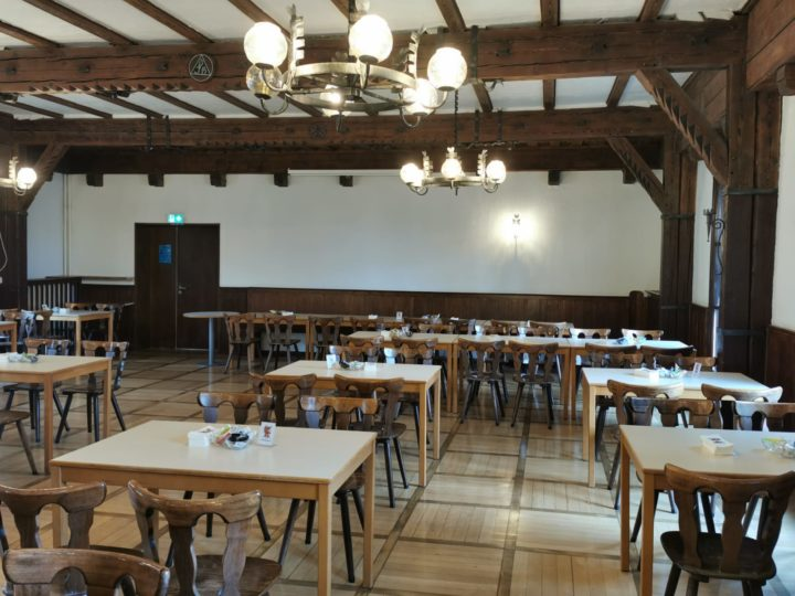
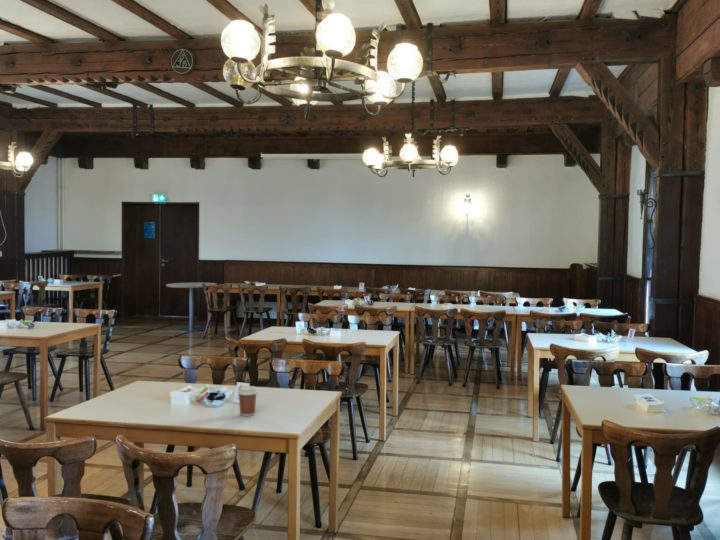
+ coffee cup (247, 400)
